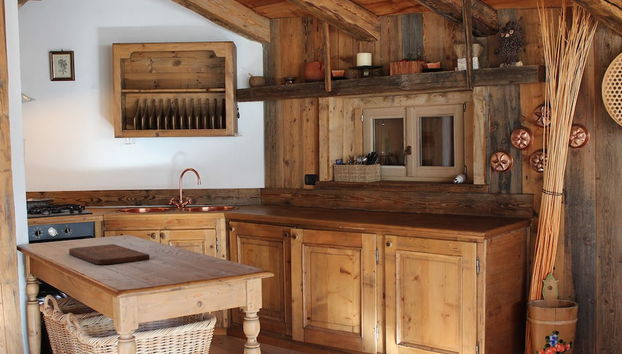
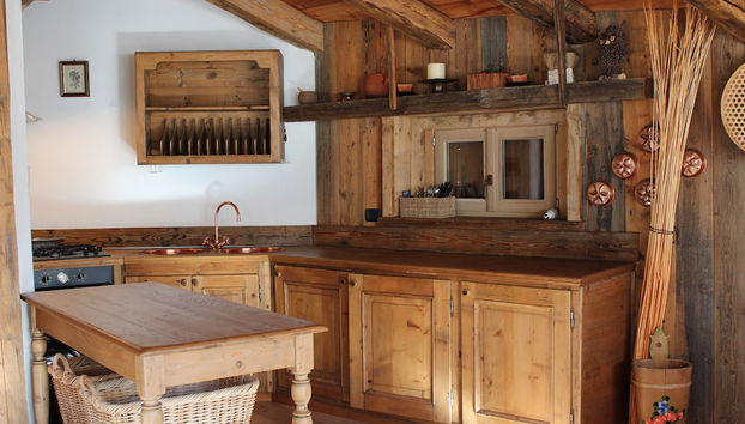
- cutting board (106, 253)
